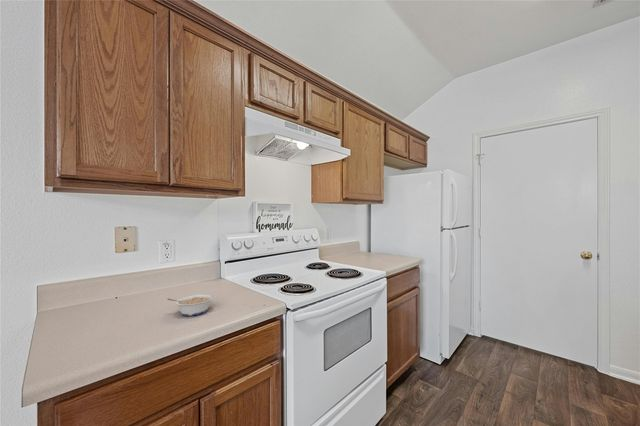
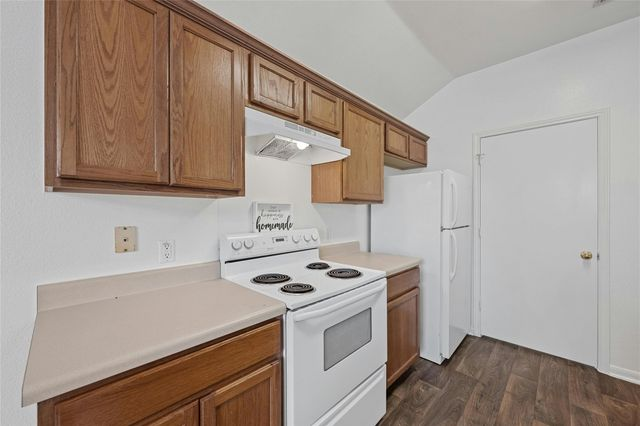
- legume (193, 304)
